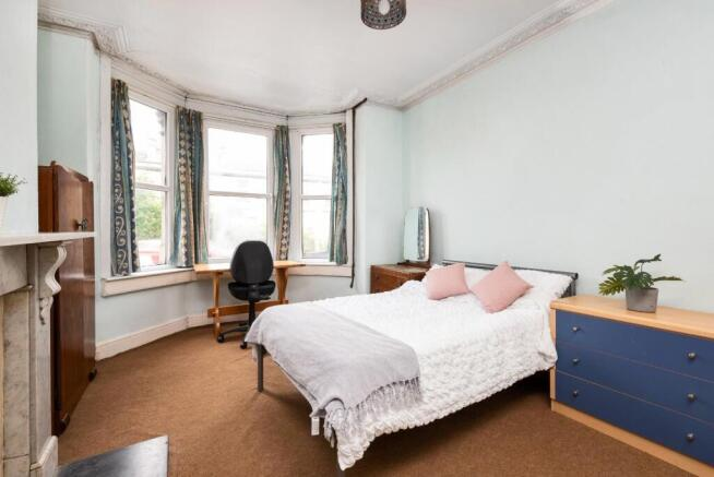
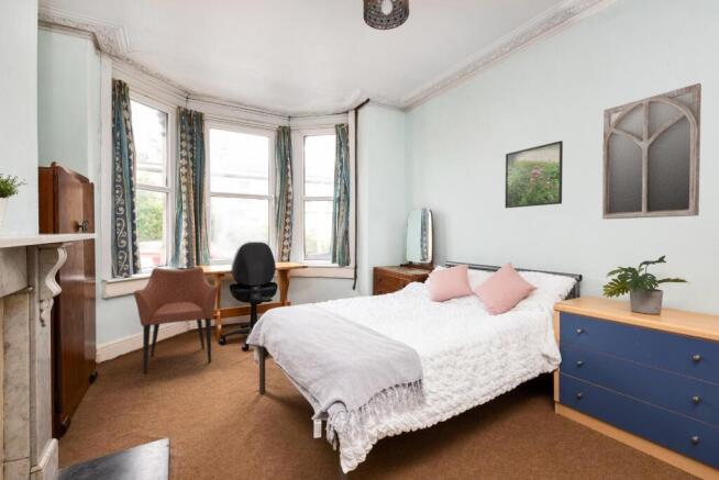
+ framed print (531, 177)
+ home mirror (645, 157)
+ armchair (178, 313)
